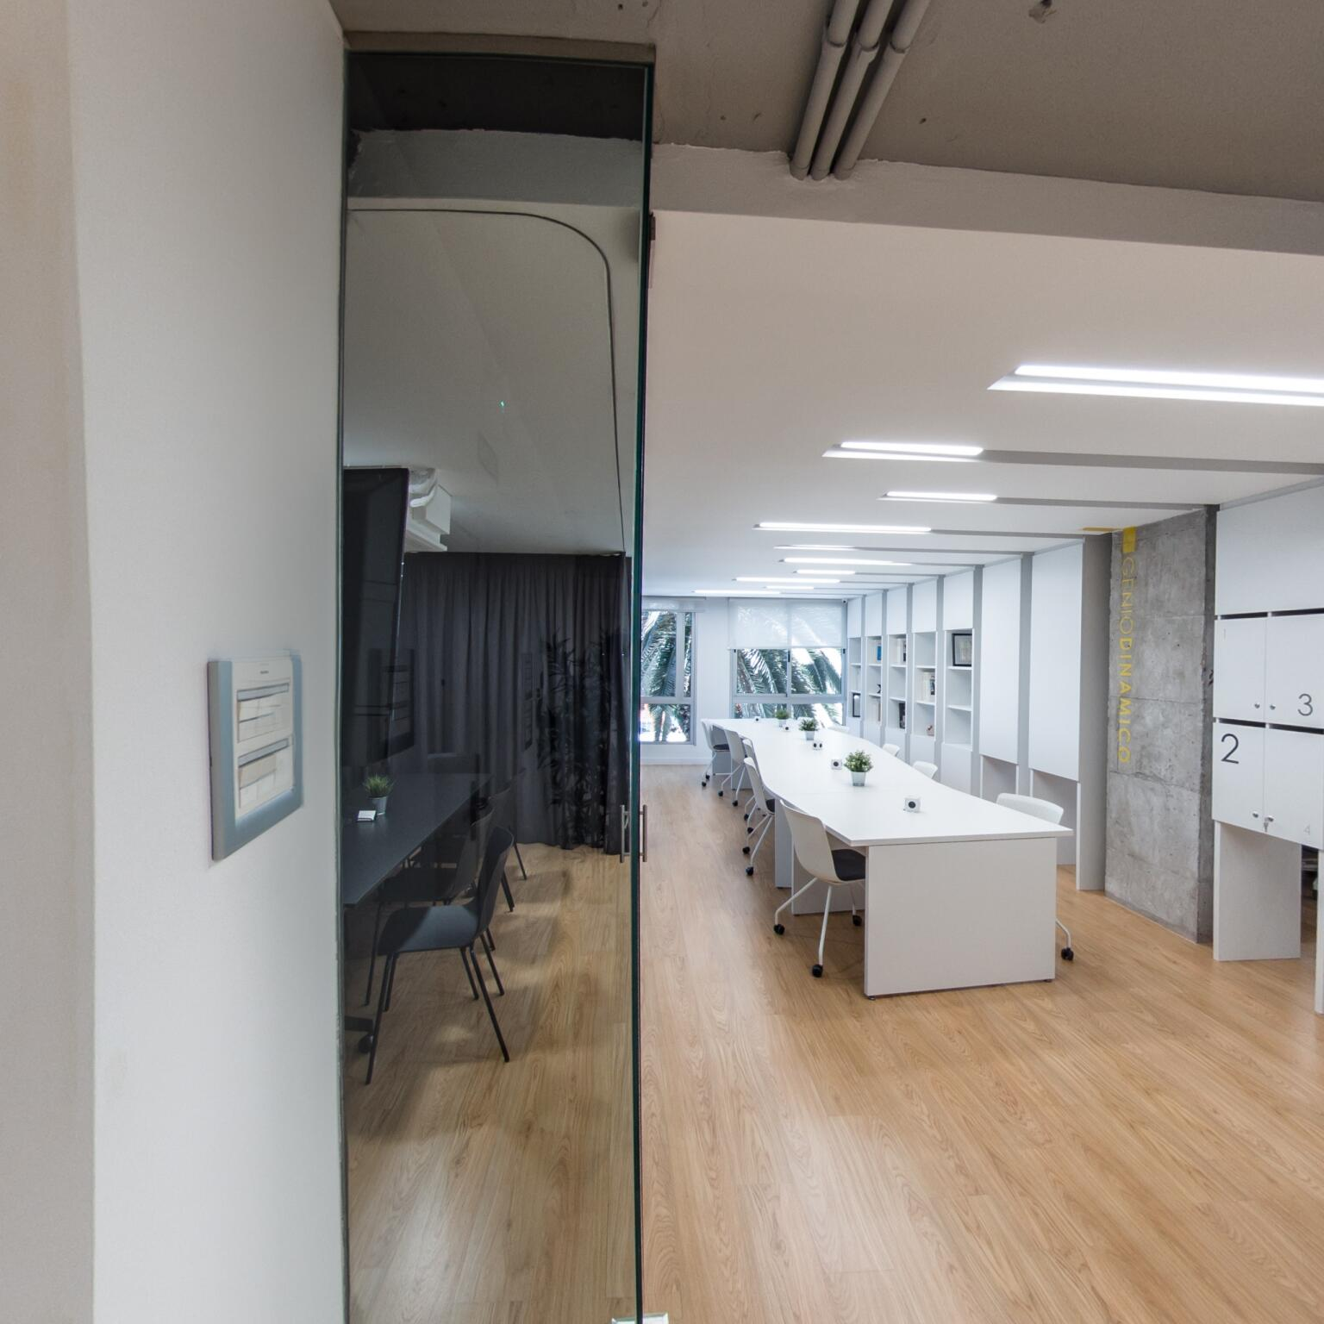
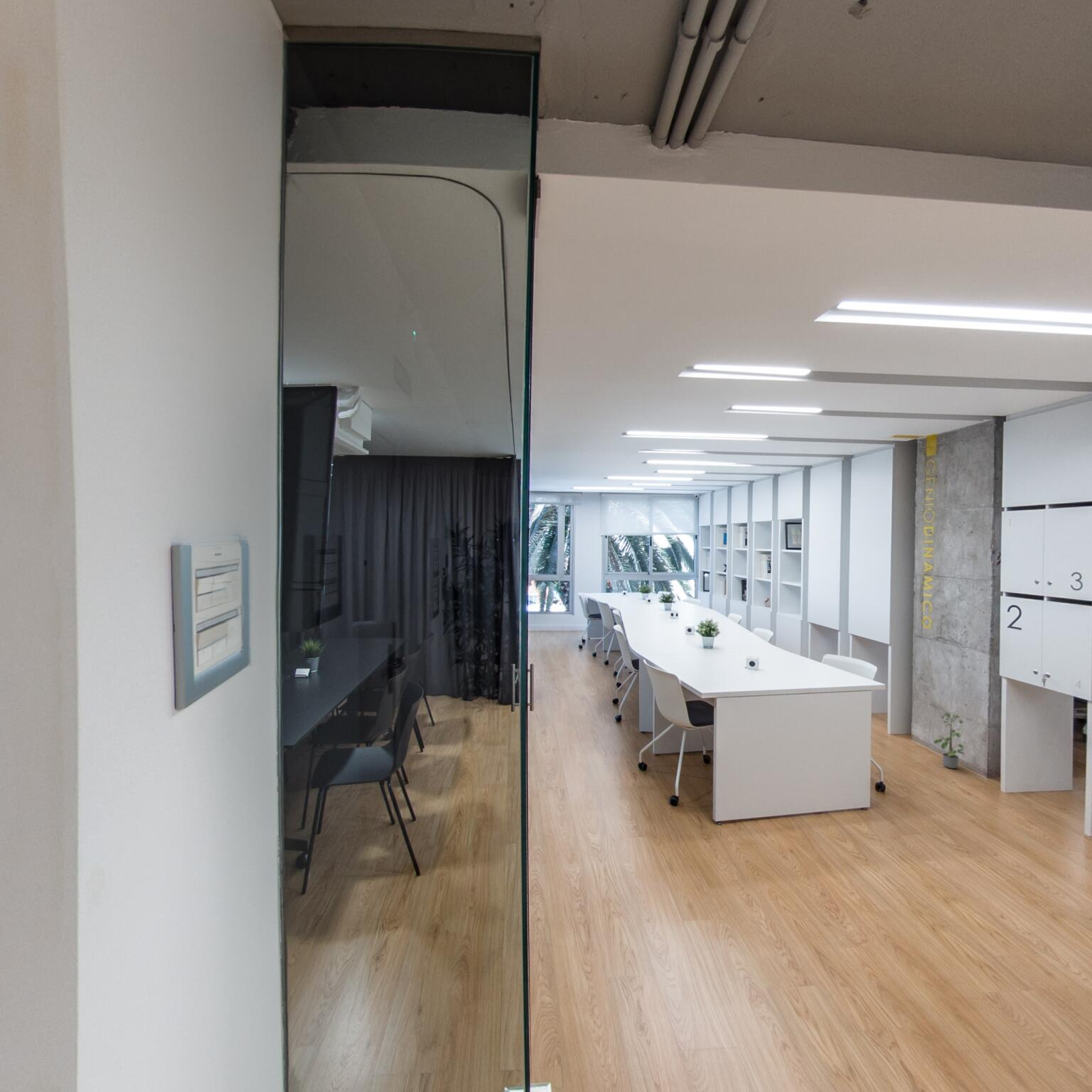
+ potted plant (951, 740)
